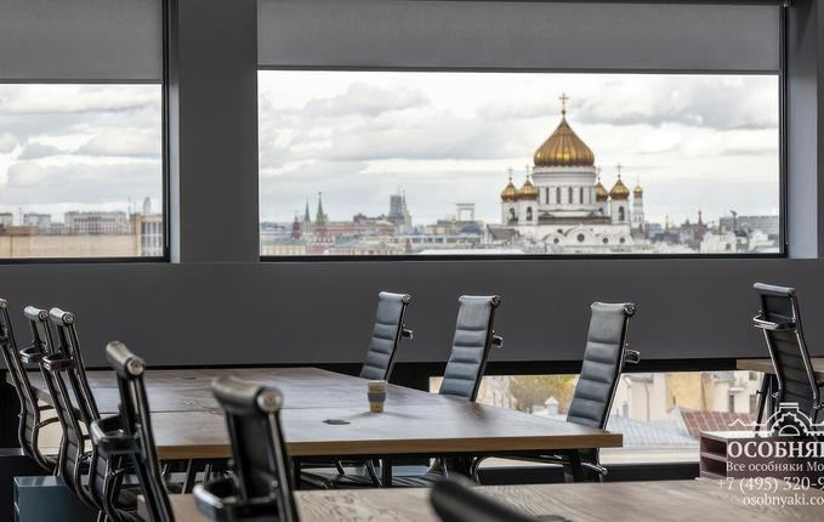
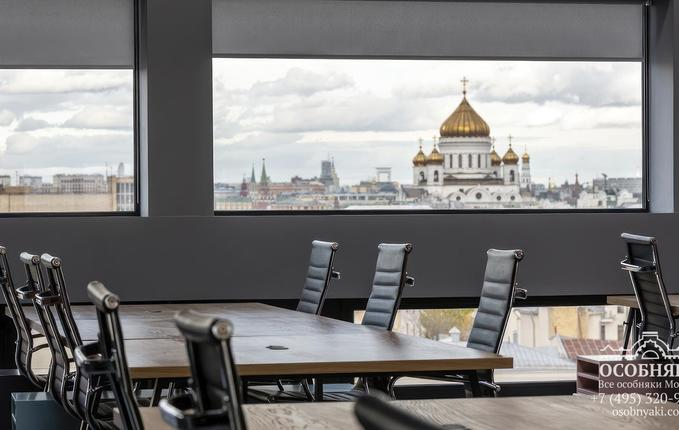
- coffee cup (376, 395)
